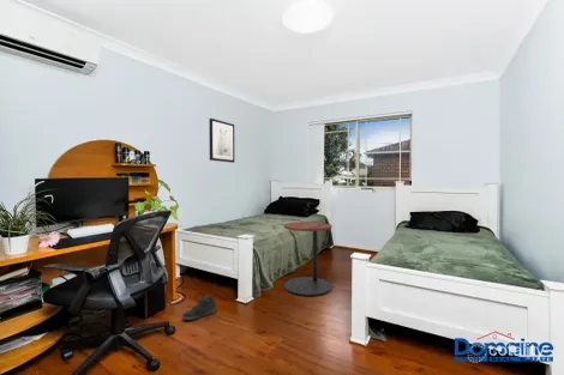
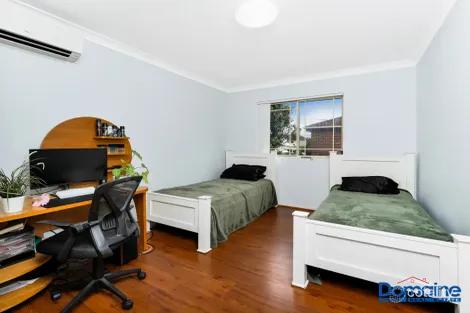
- sneaker (199, 306)
- side table (313, 255)
- wall art (222, 141)
